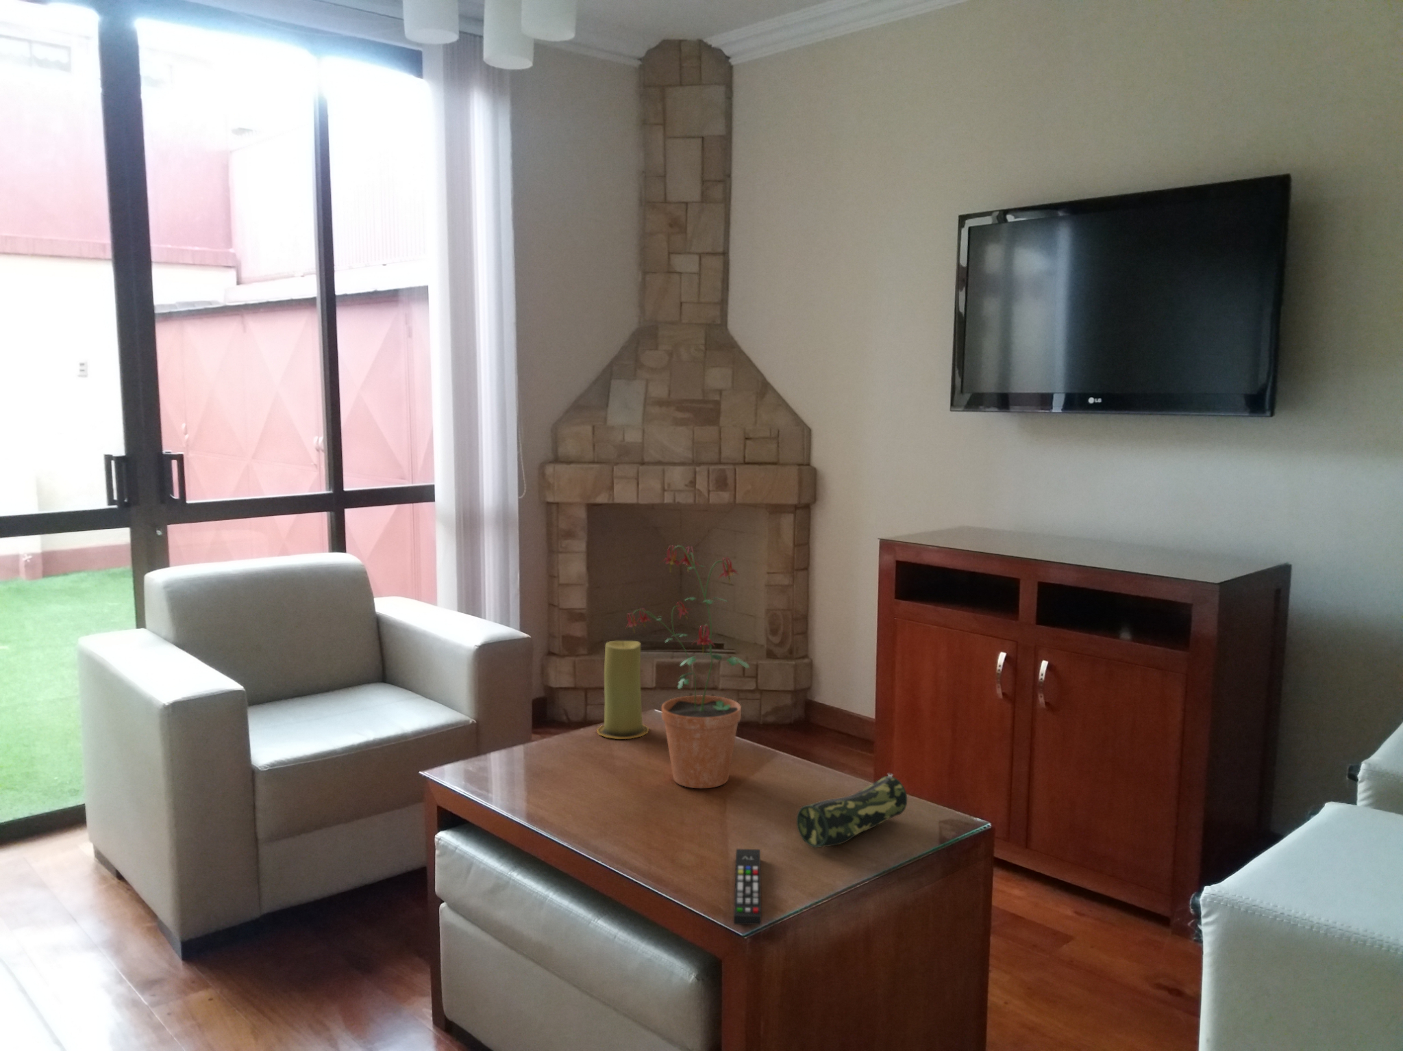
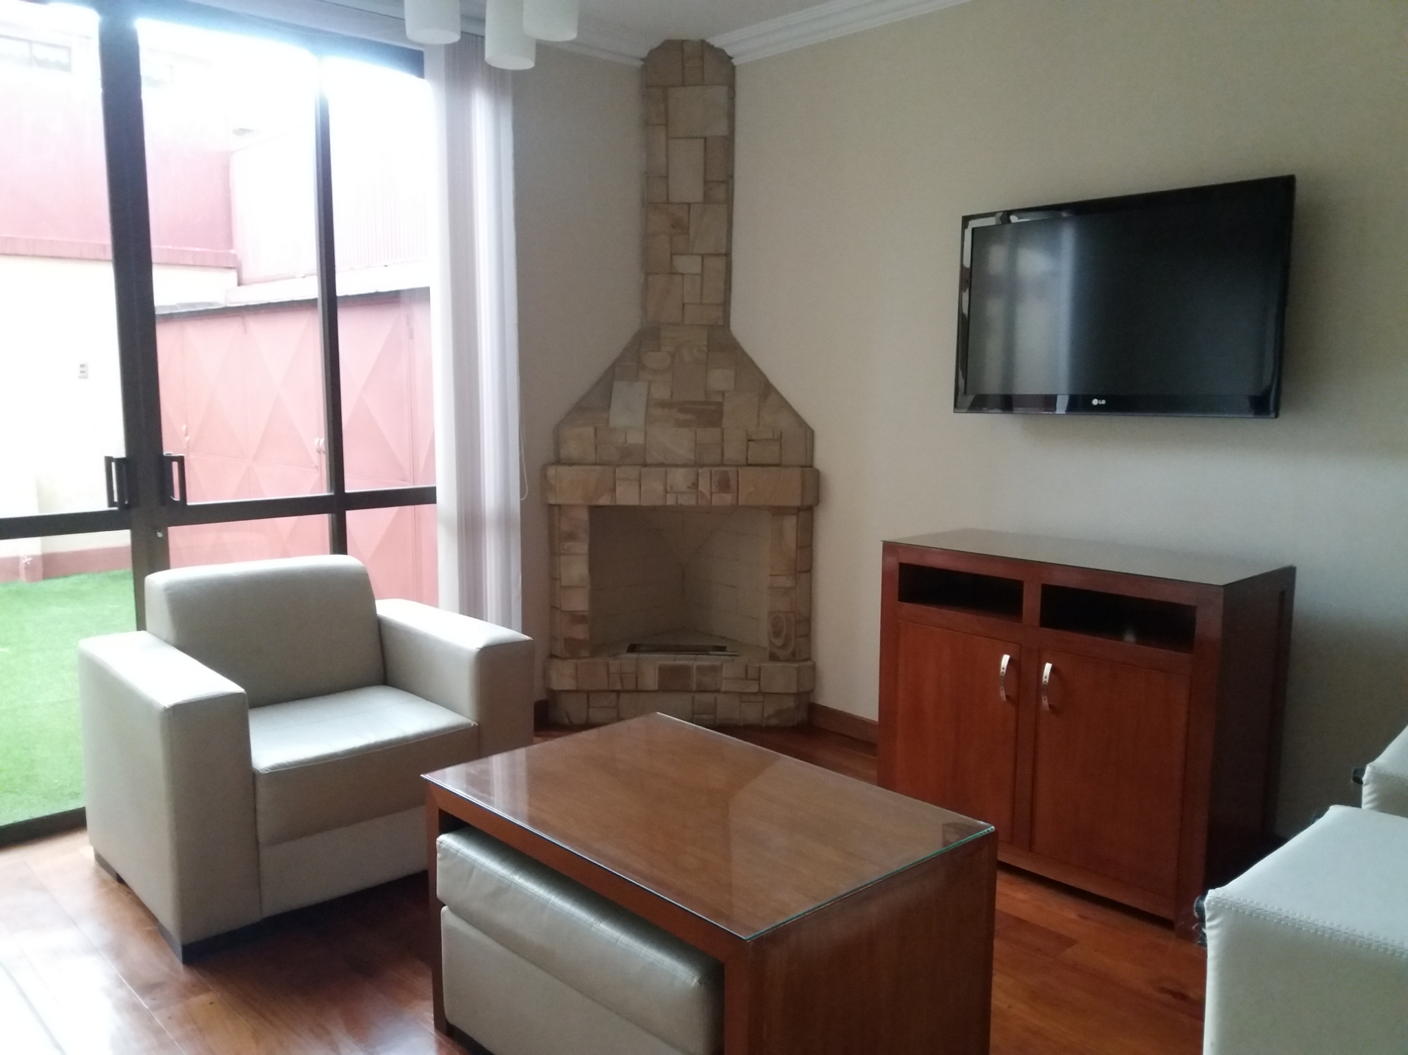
- pencil case (855, 810)
- remote control (748, 884)
- candle (623, 687)
- potted plant (690, 667)
